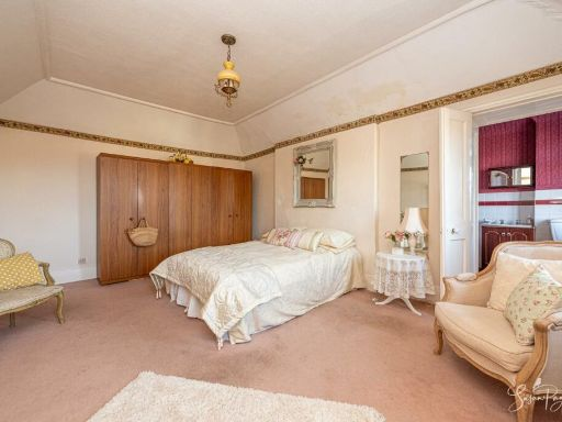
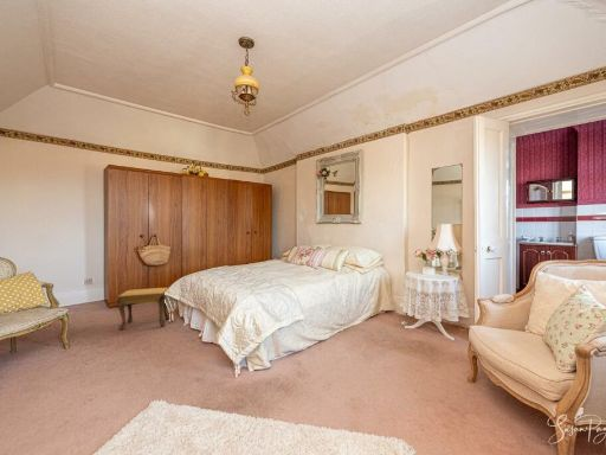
+ footstool (142, 302)
